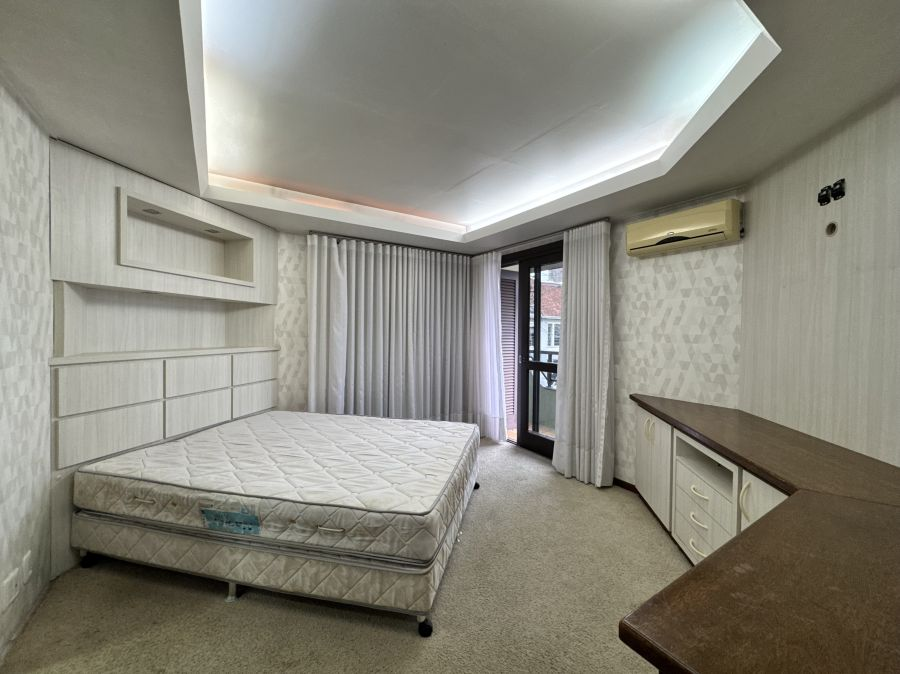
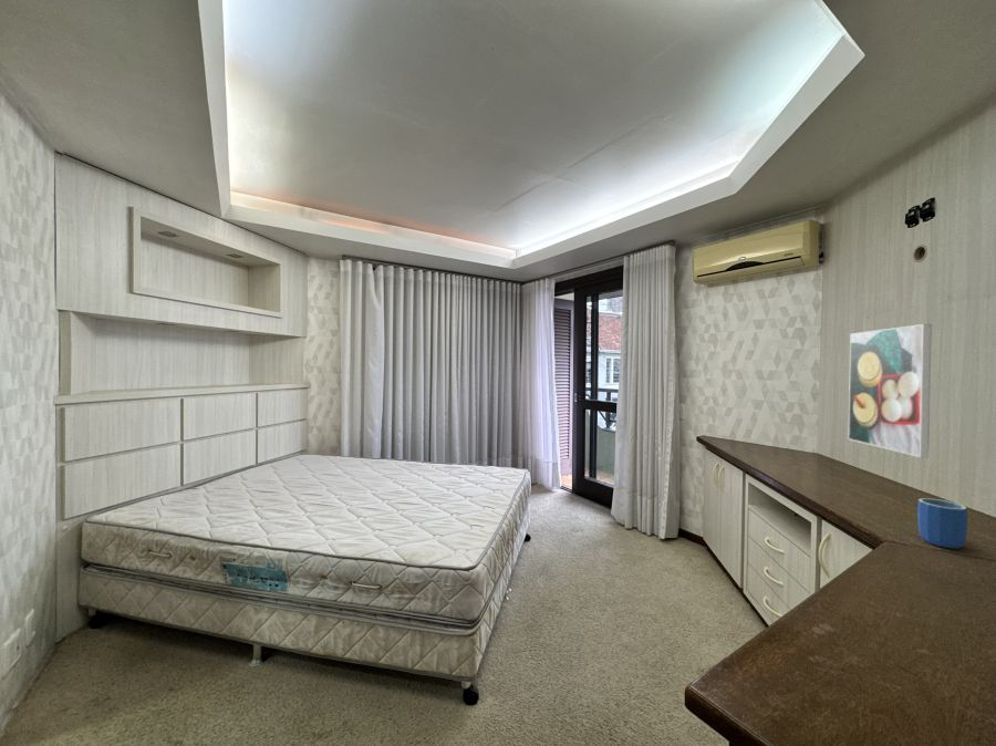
+ mug (940, 521)
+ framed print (884, 388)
